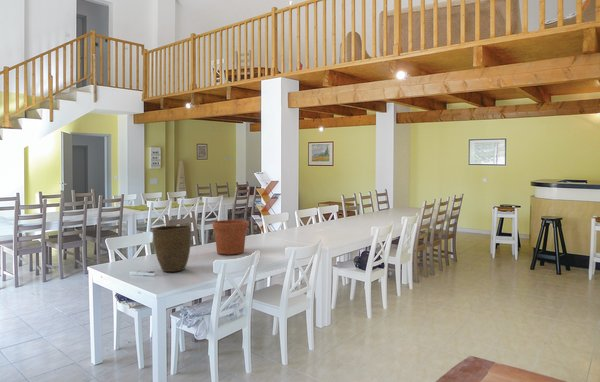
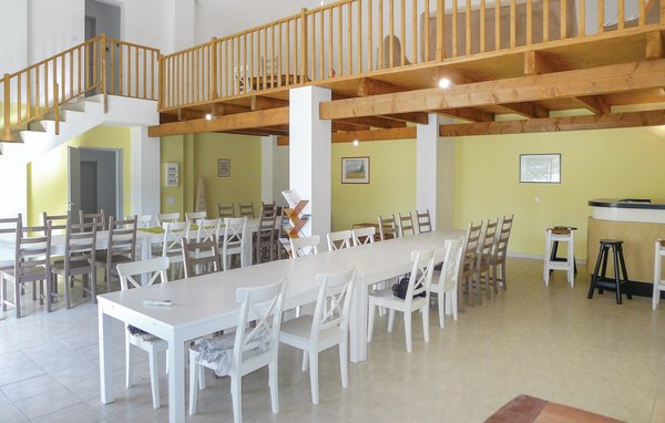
- flower pot (230, 237)
- vase (172, 248)
